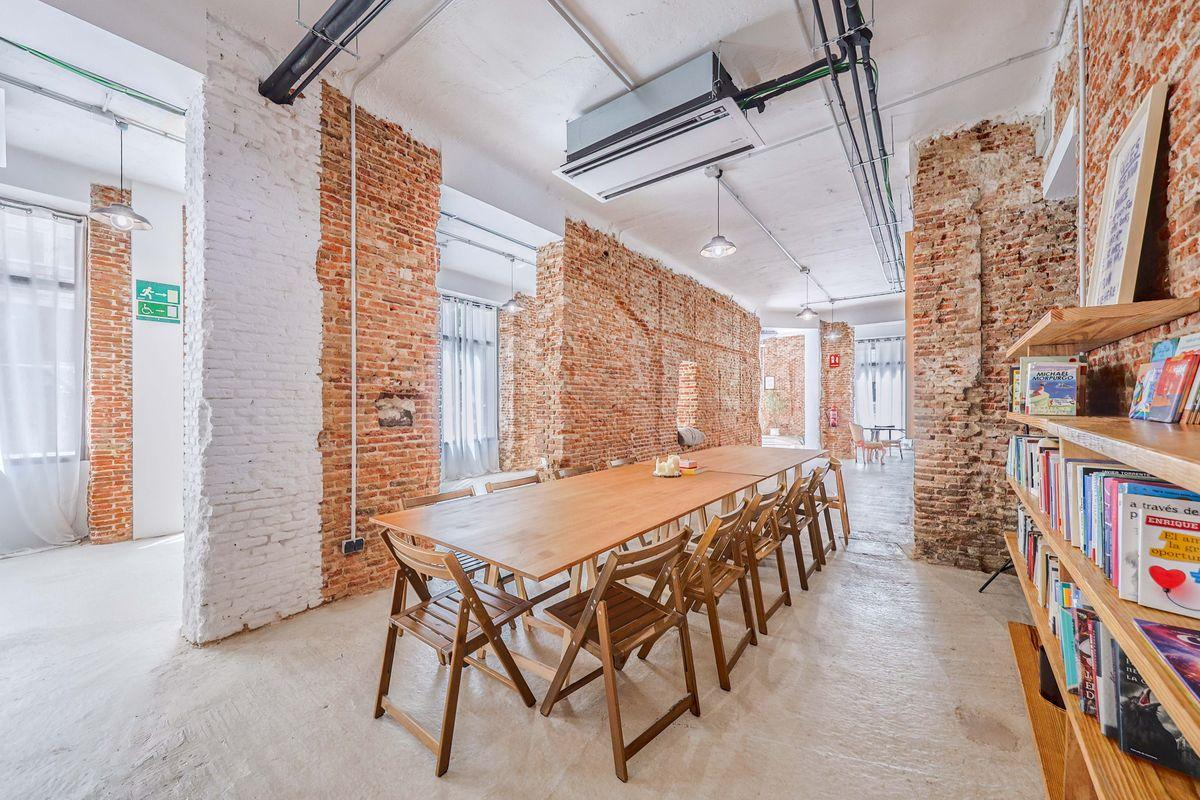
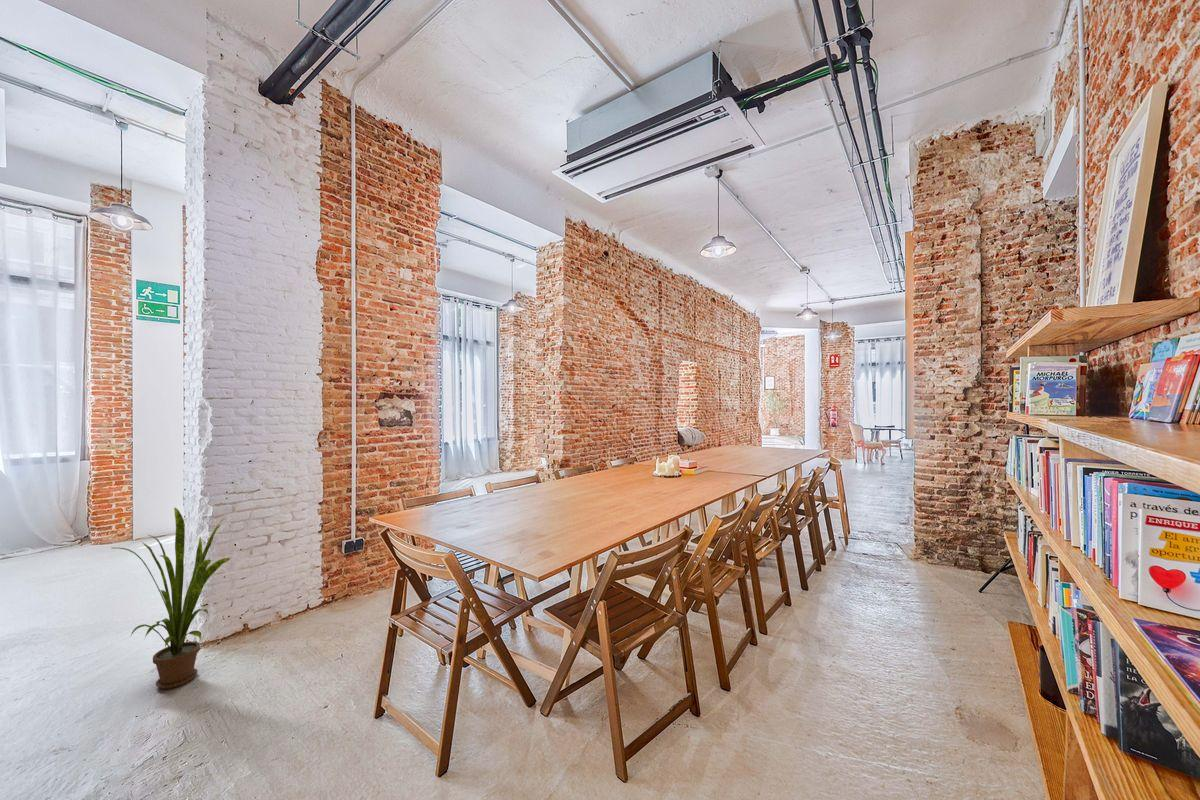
+ house plant (172, 597)
